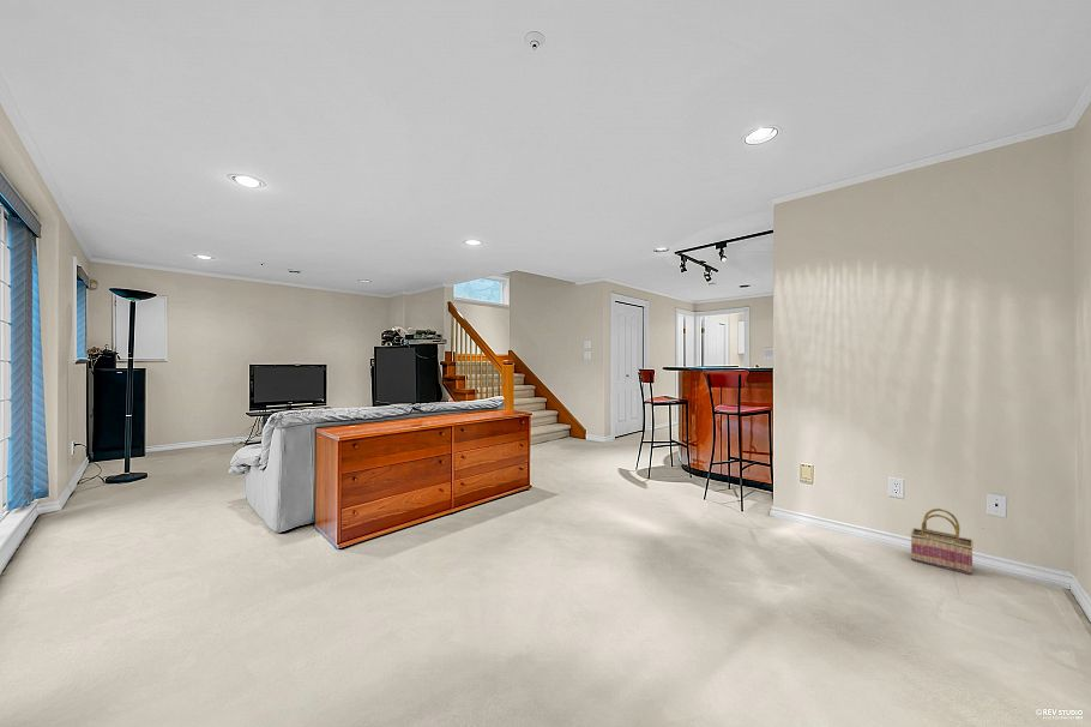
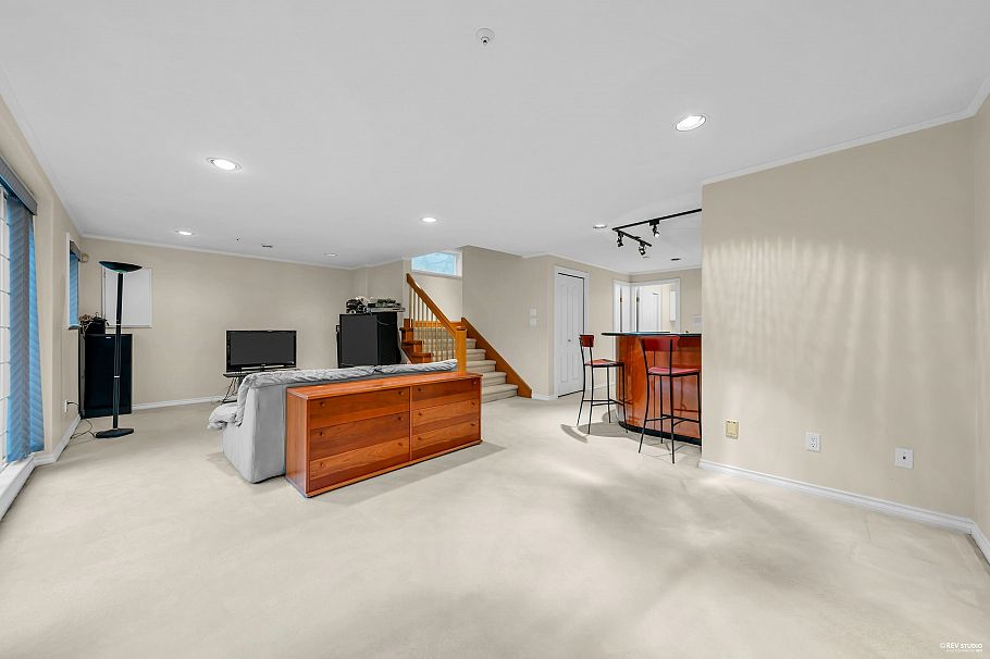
- basket (941, 537)
